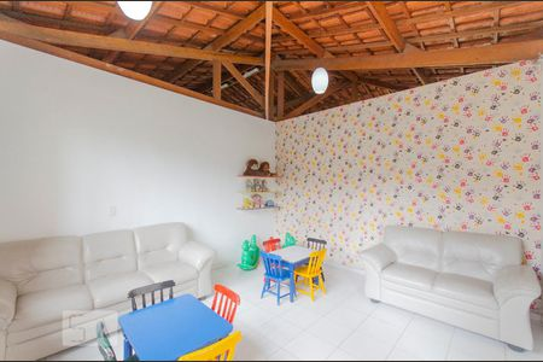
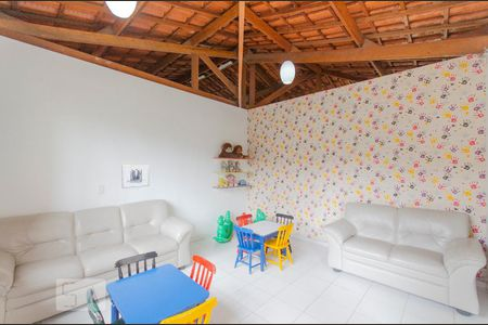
+ wall art (136, 176)
